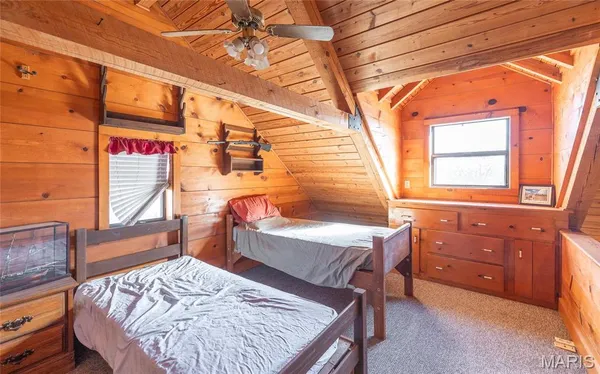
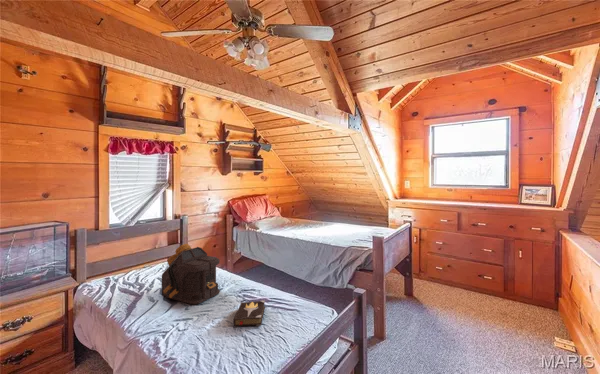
+ hardback book (250, 312)
+ backpack (190, 269)
